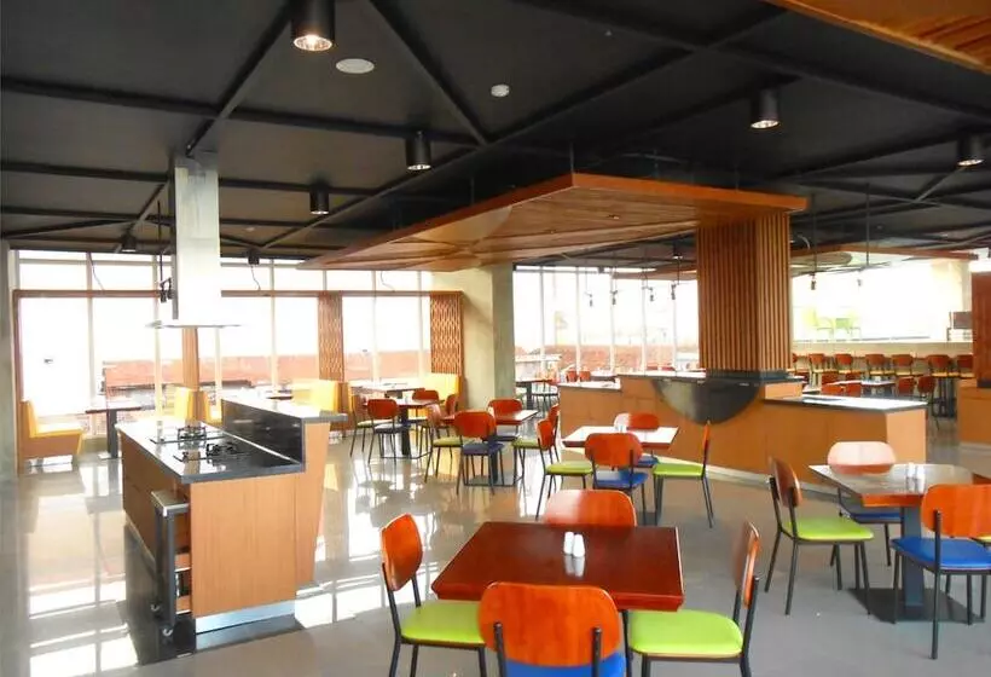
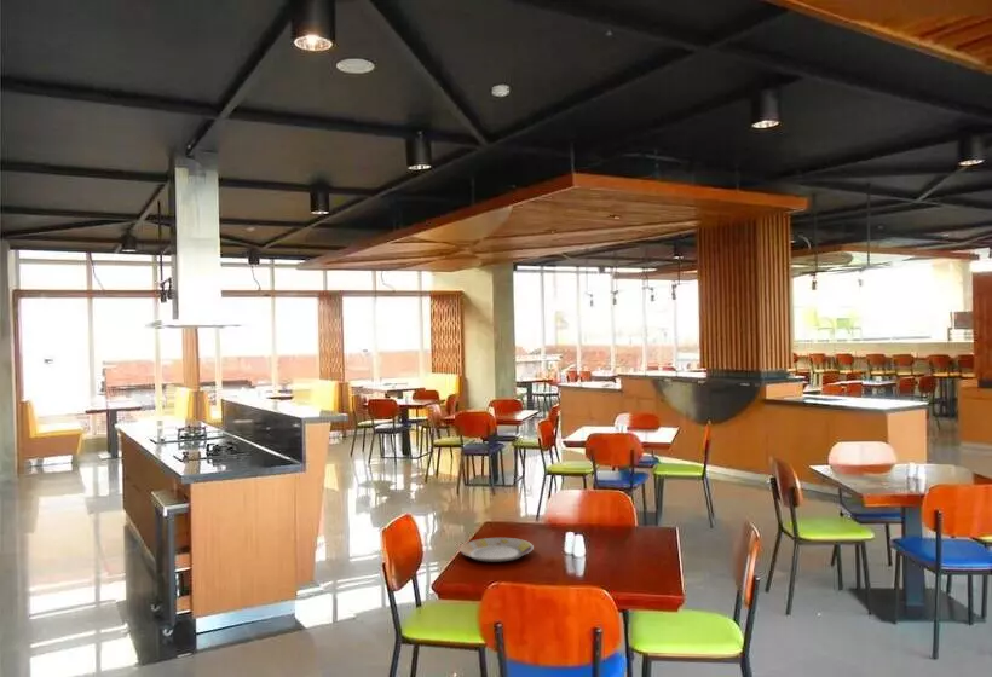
+ plate (496, 550)
